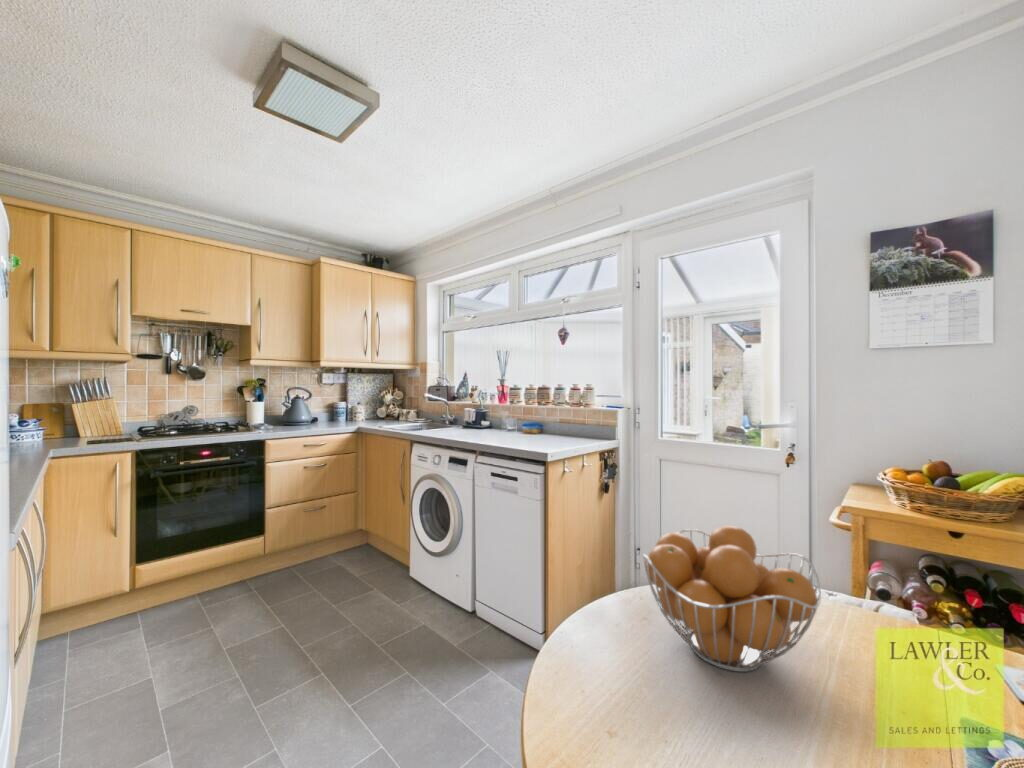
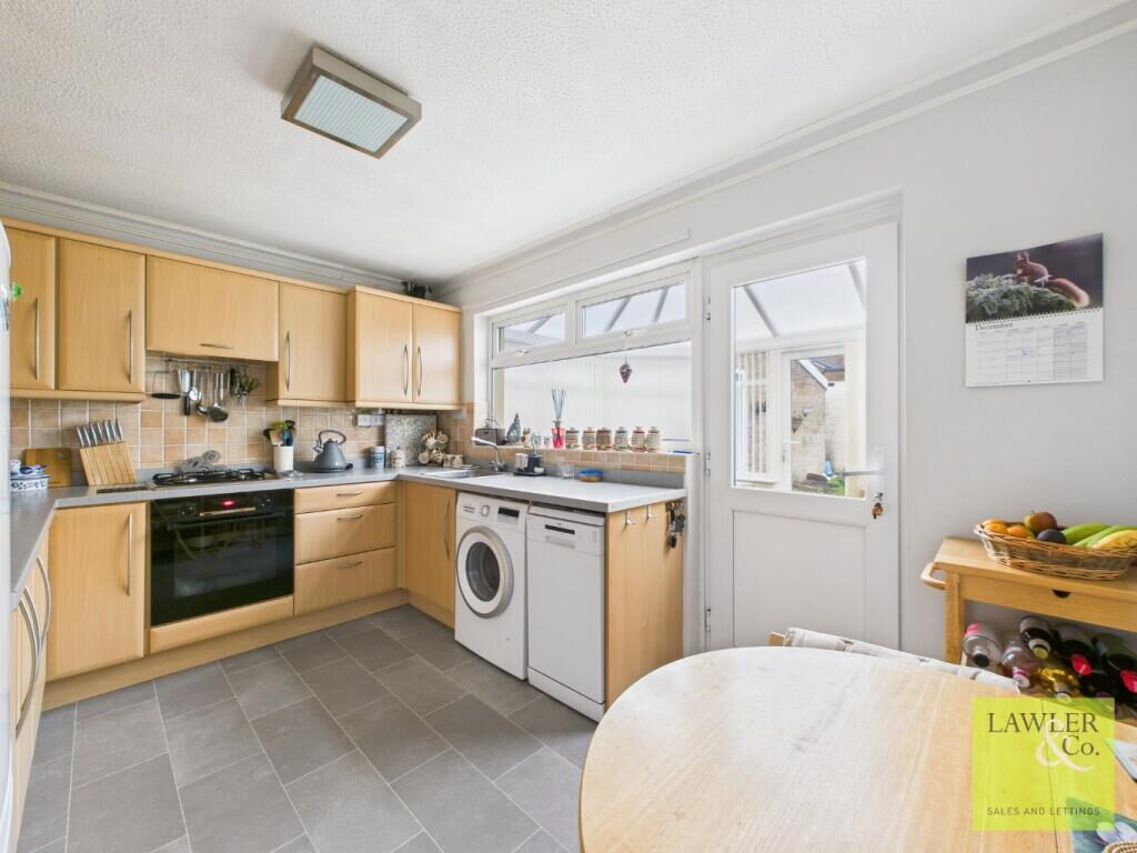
- fruit basket (724, 591)
